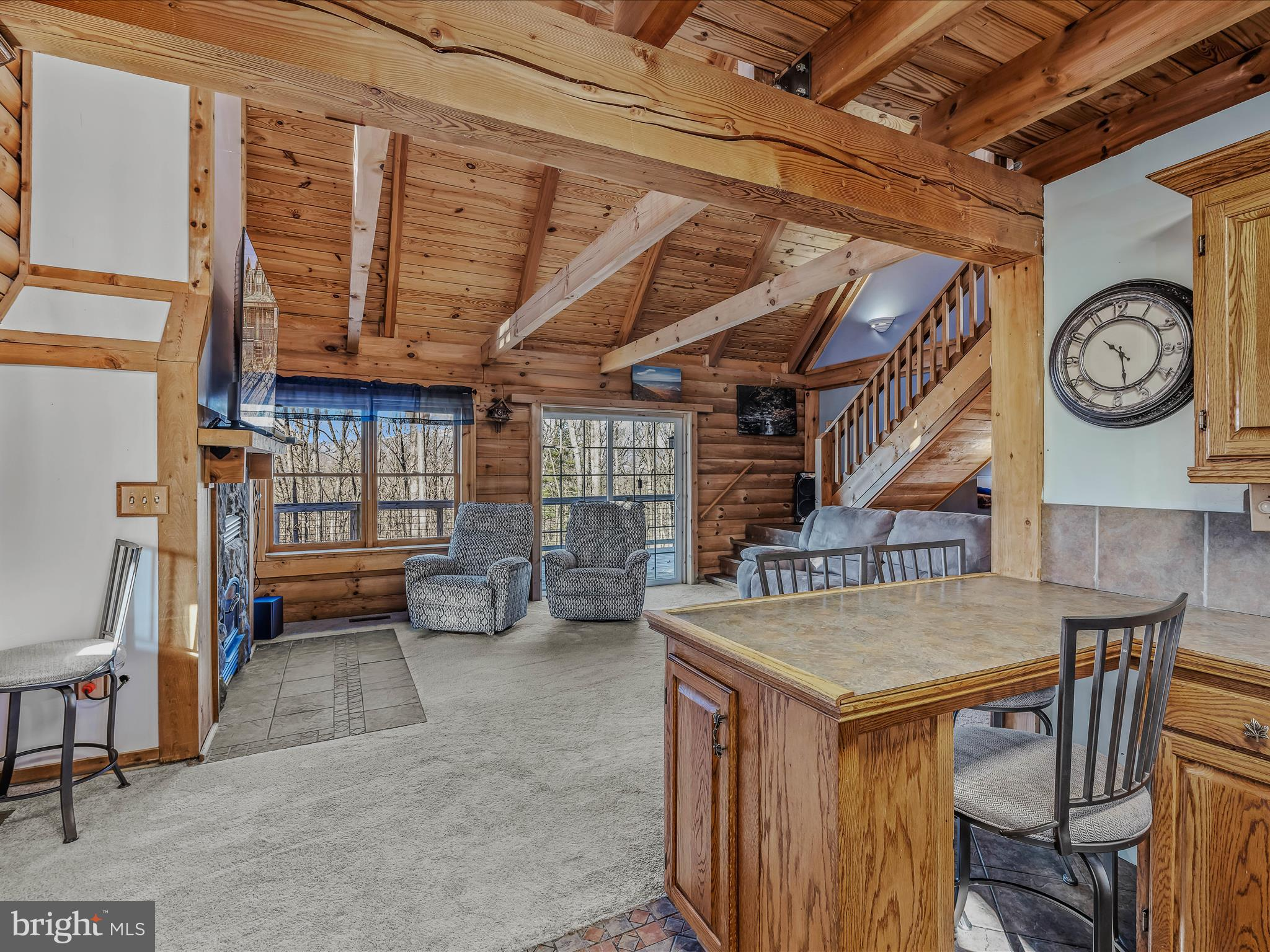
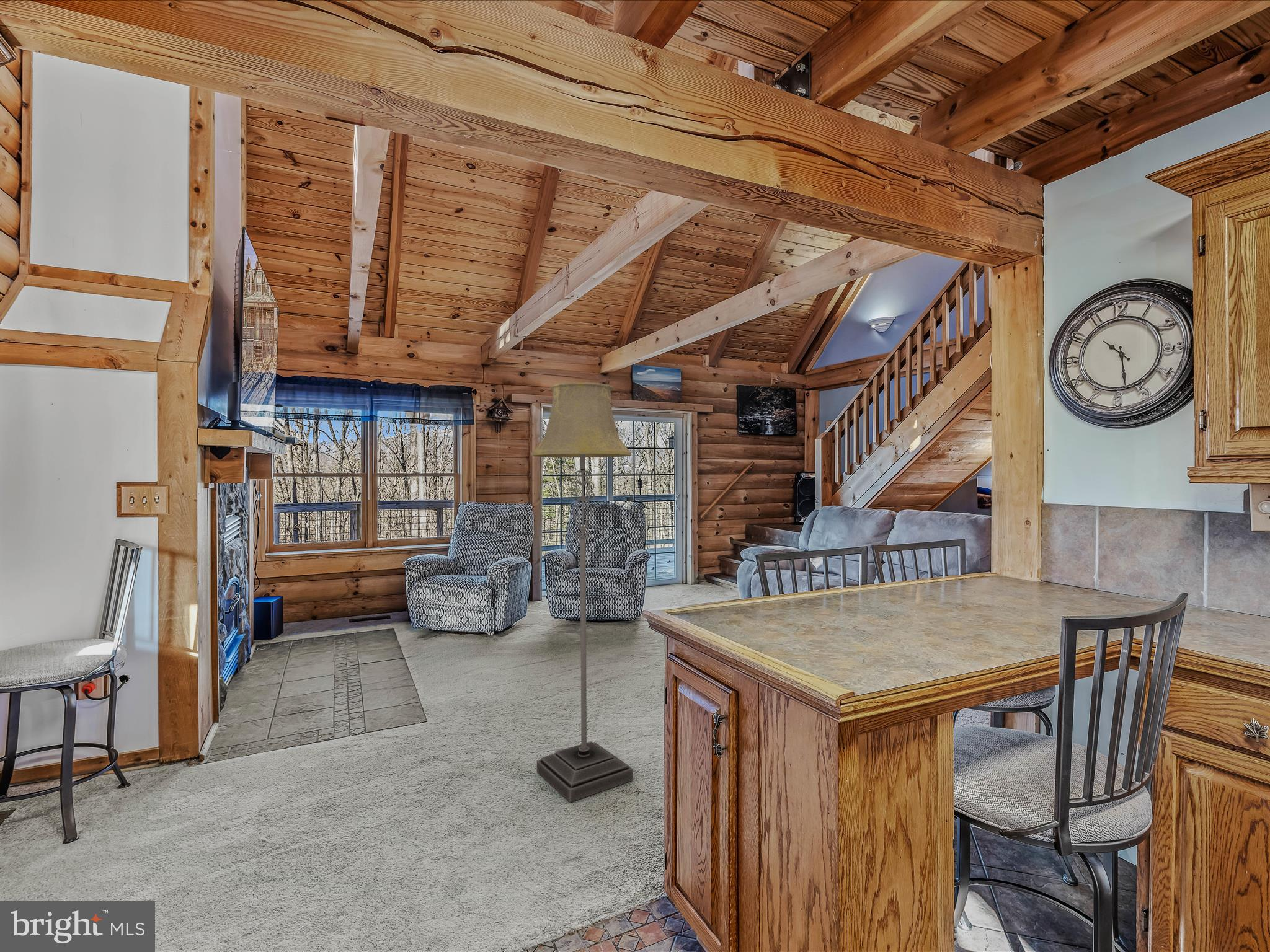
+ floor lamp (582, 581)
